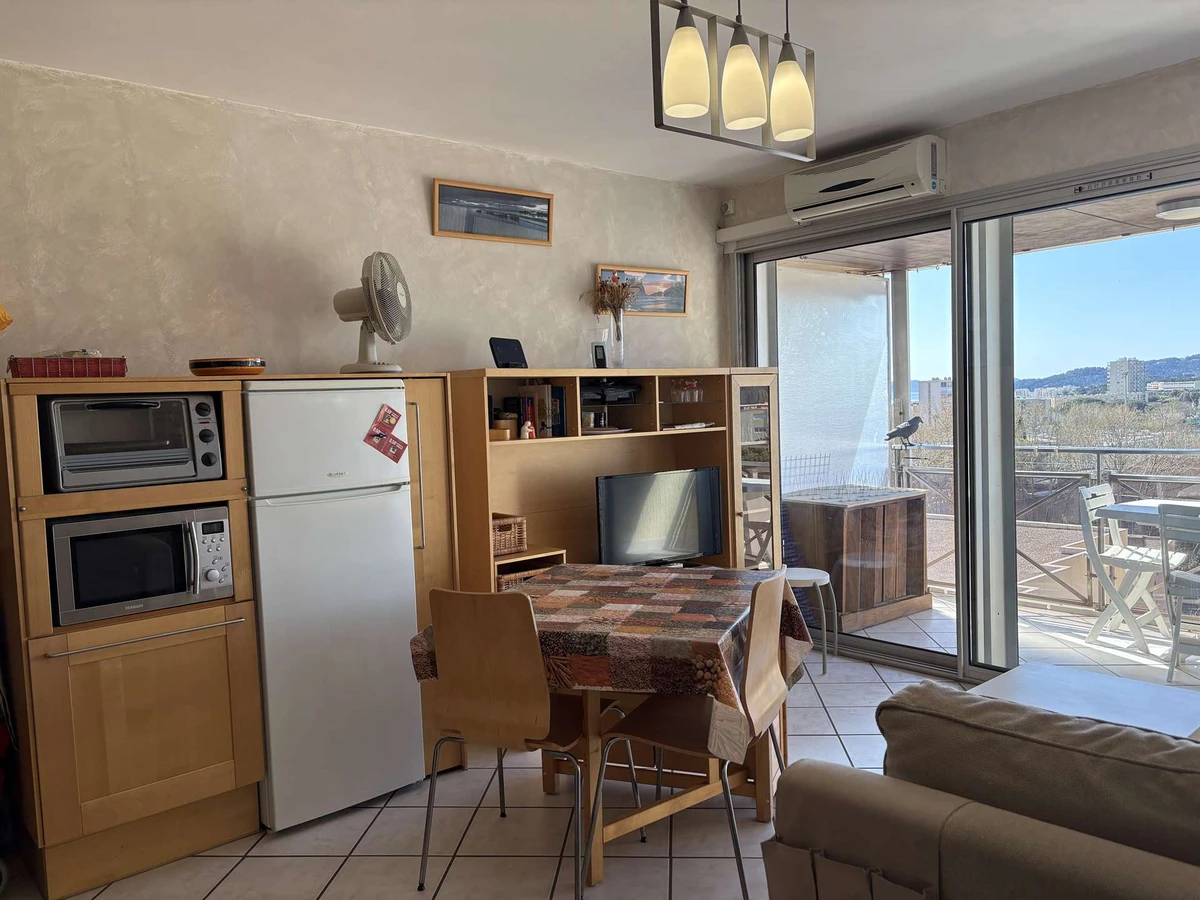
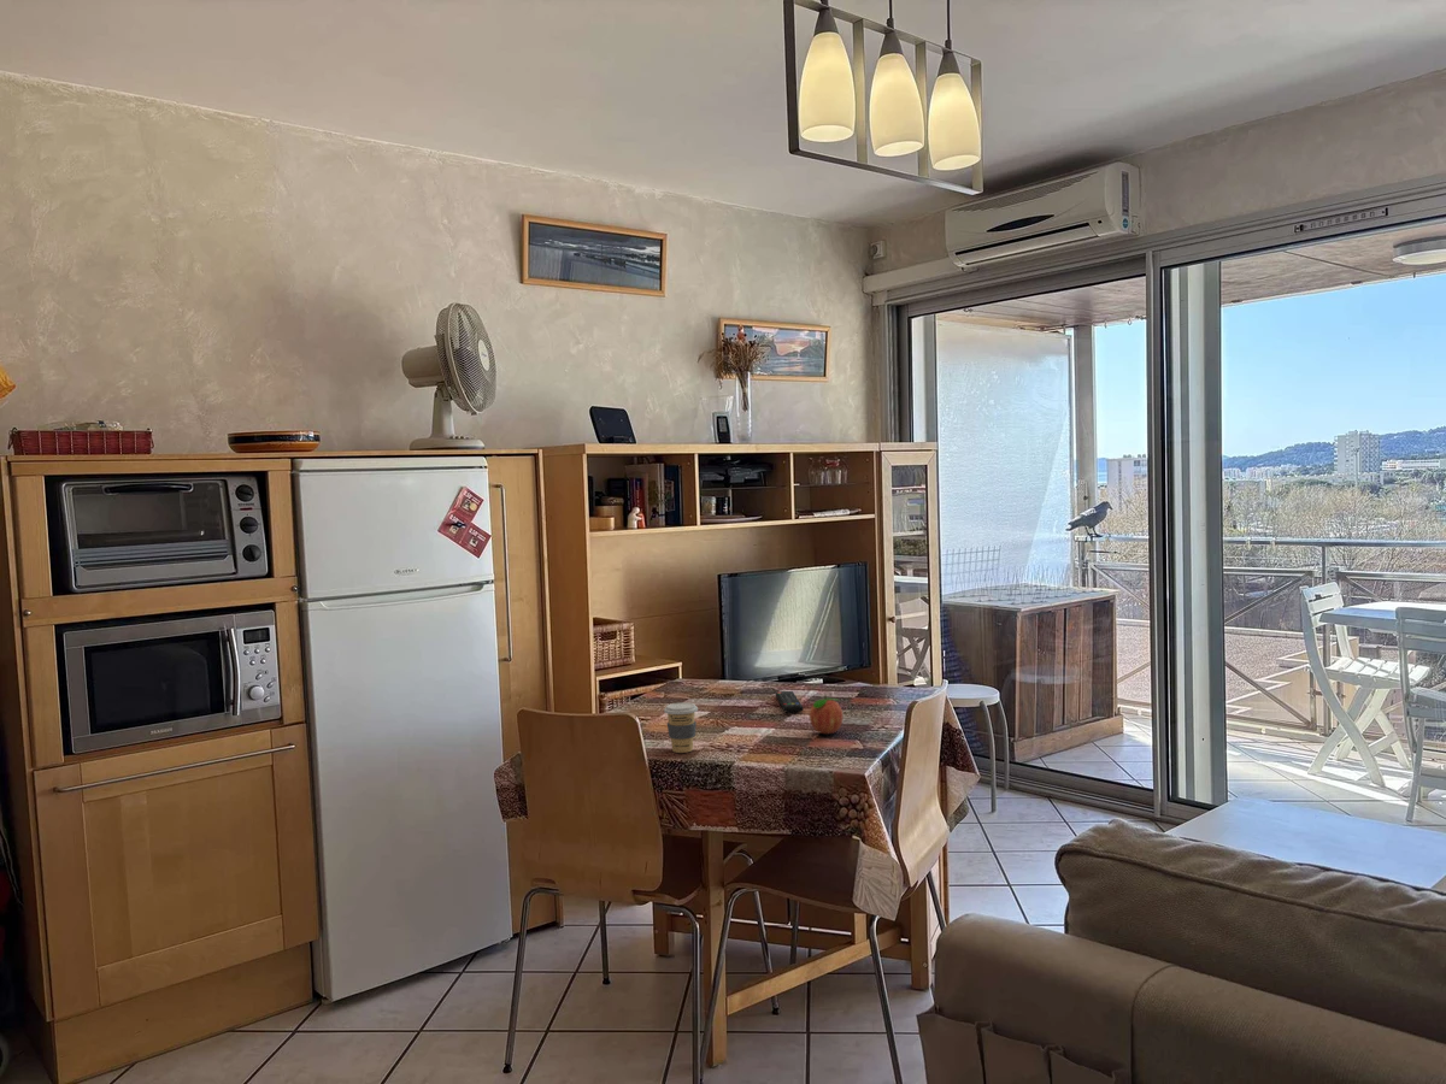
+ coffee cup (681, 727)
+ remote control (788, 701)
+ fruit (825, 713)
